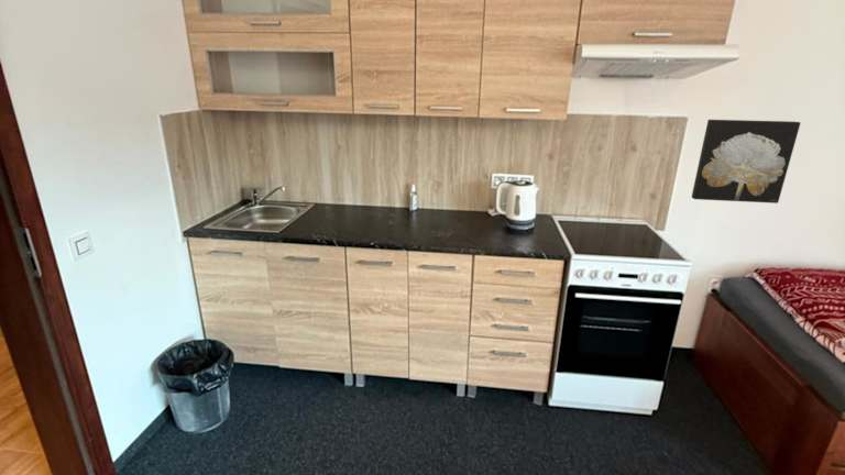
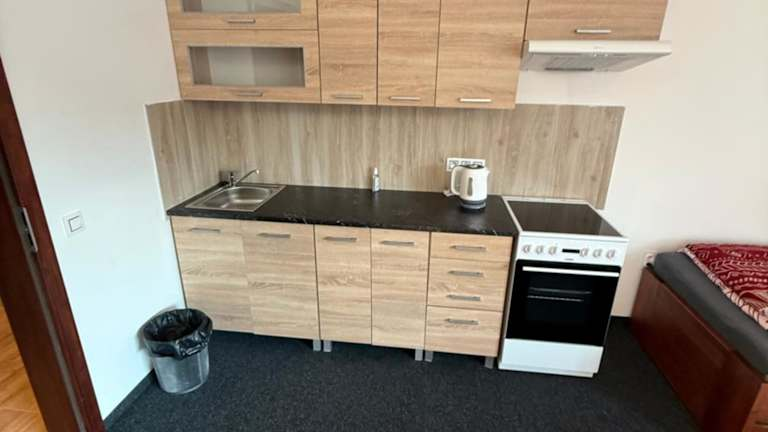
- wall art (743, 162)
